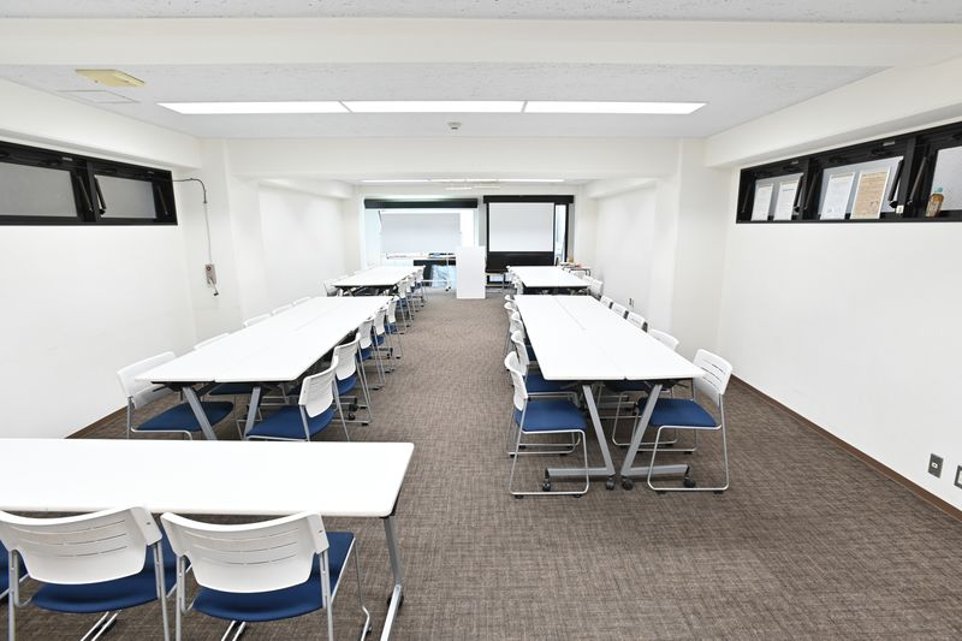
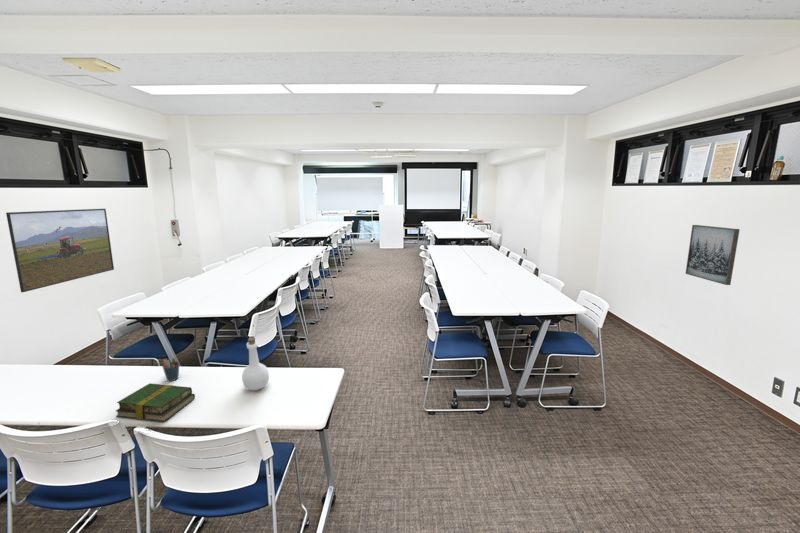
+ bottle (254, 362)
+ pen holder (171, 368)
+ book (156, 400)
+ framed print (68, 245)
+ wall art (710, 253)
